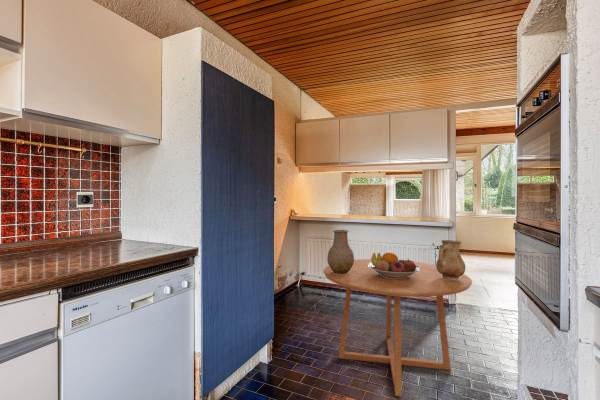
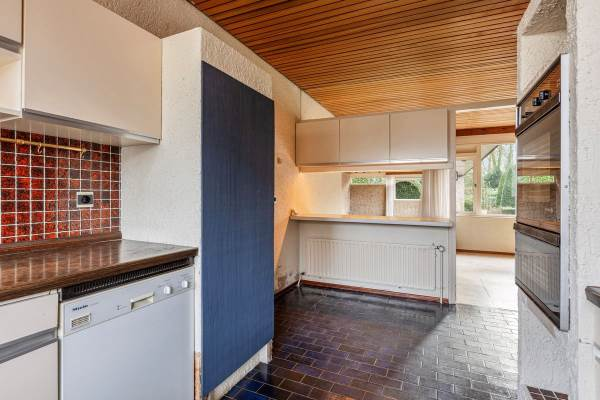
- ceramic pitcher (450, 259)
- fruit bowl (394, 264)
- dining table (394, 317)
- vase (340, 251)
